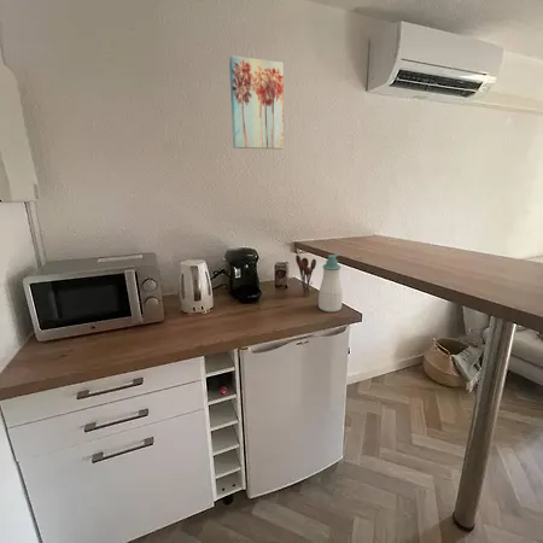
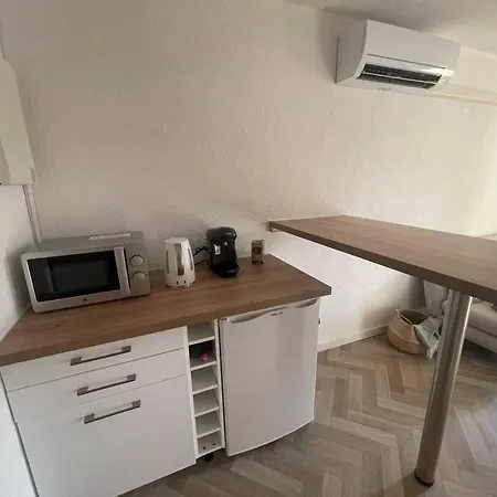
- soap bottle (331, 282)
- wall art (257, 105)
- utensil holder (304, 275)
